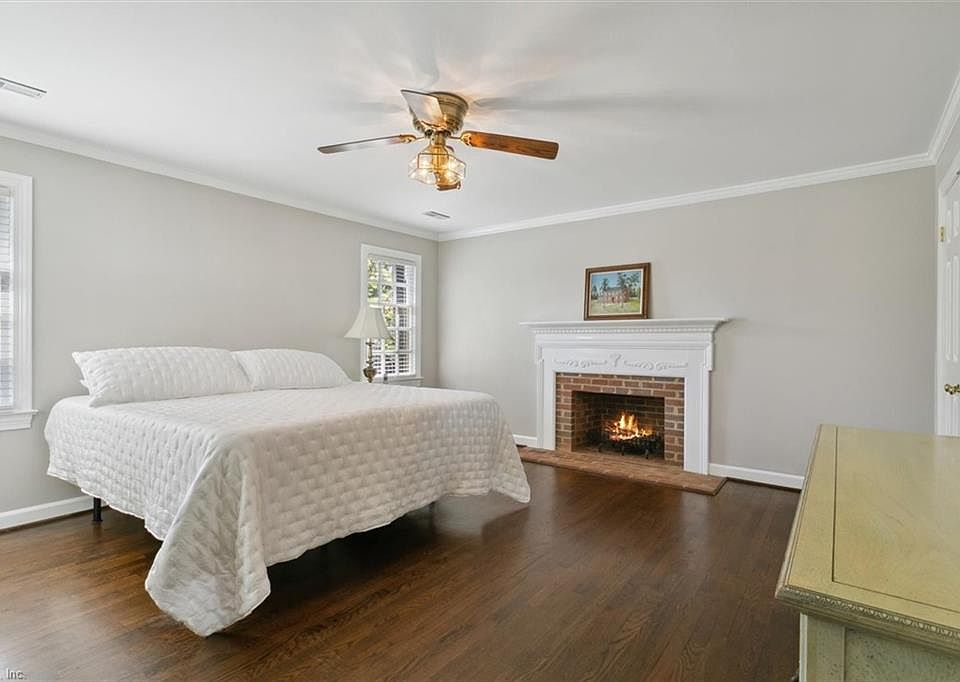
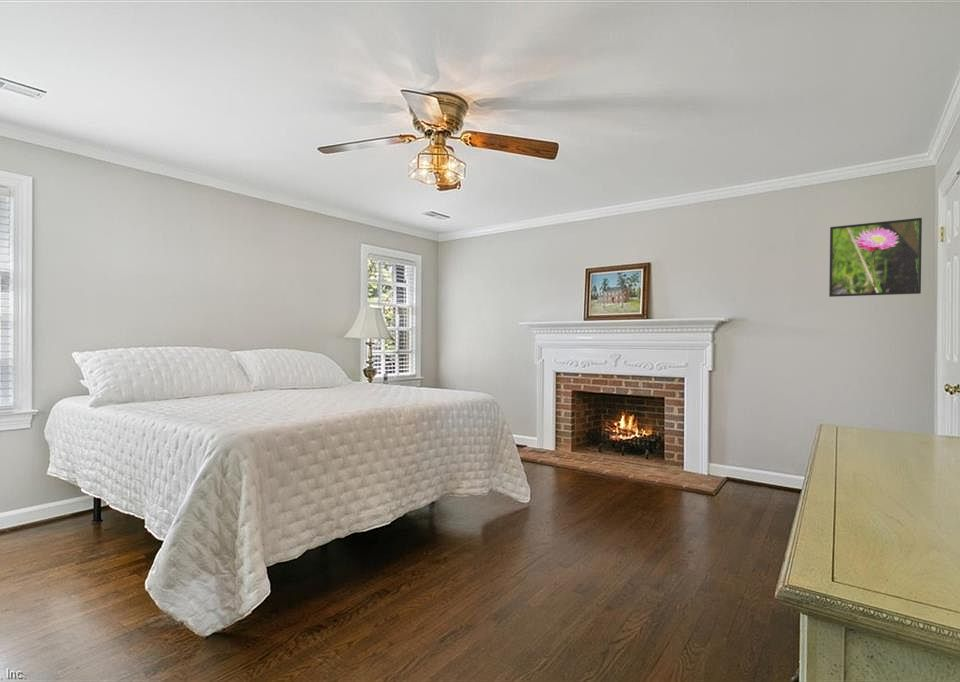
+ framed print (873, 259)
